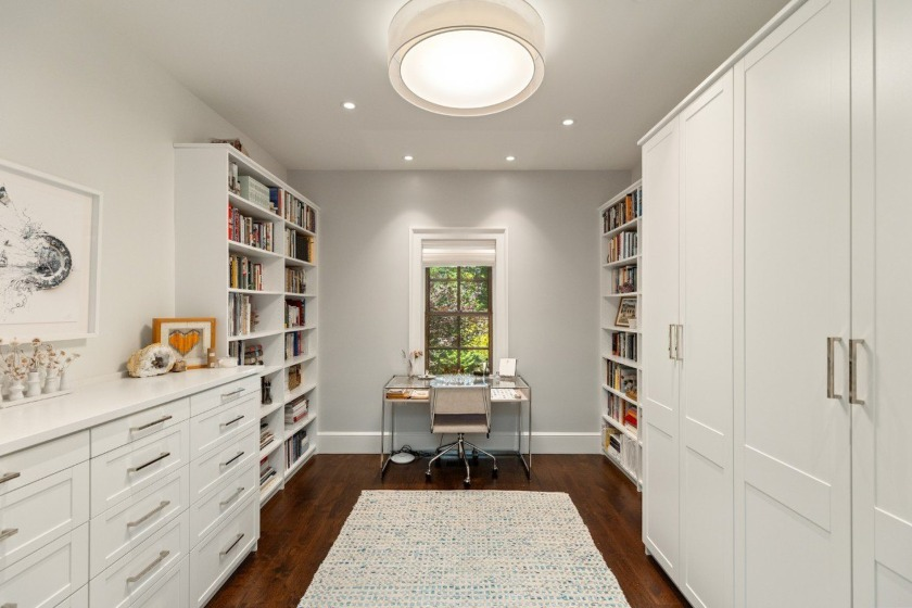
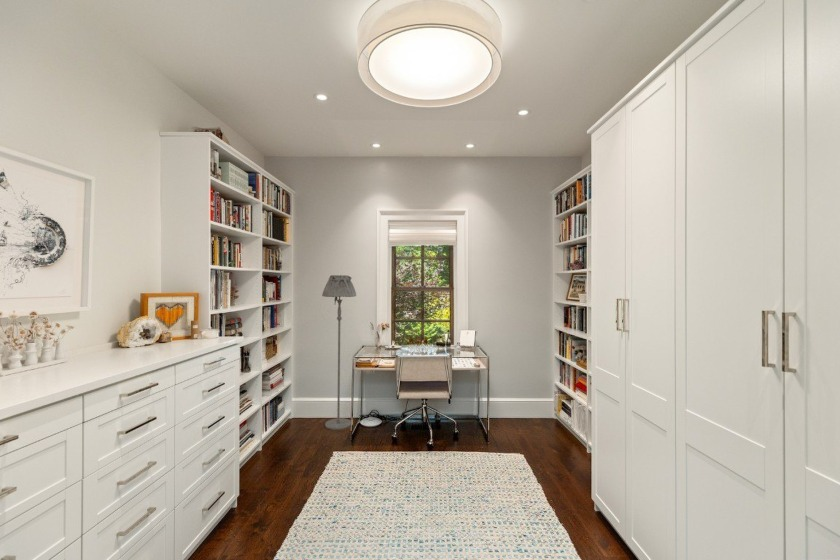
+ floor lamp (338, 349)
